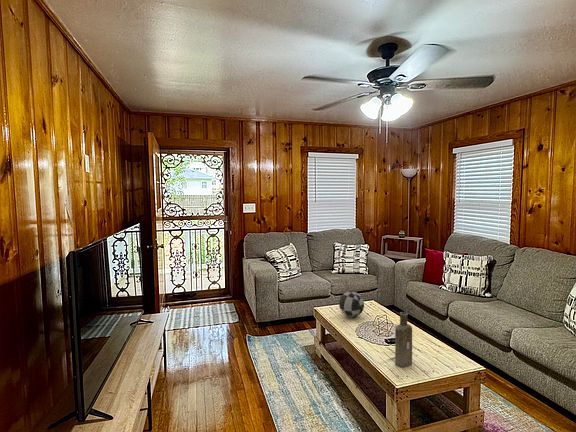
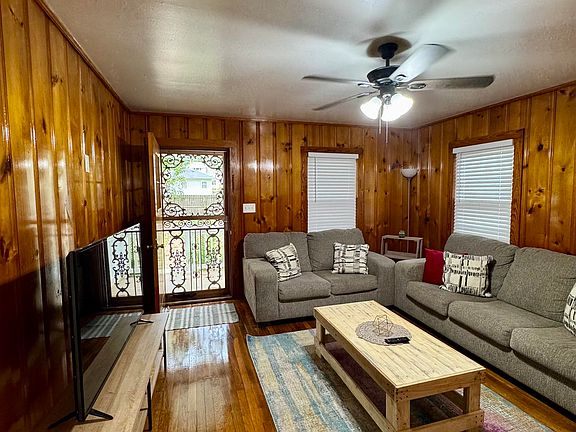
- bottle (404, 338)
- decorative ball (351, 304)
